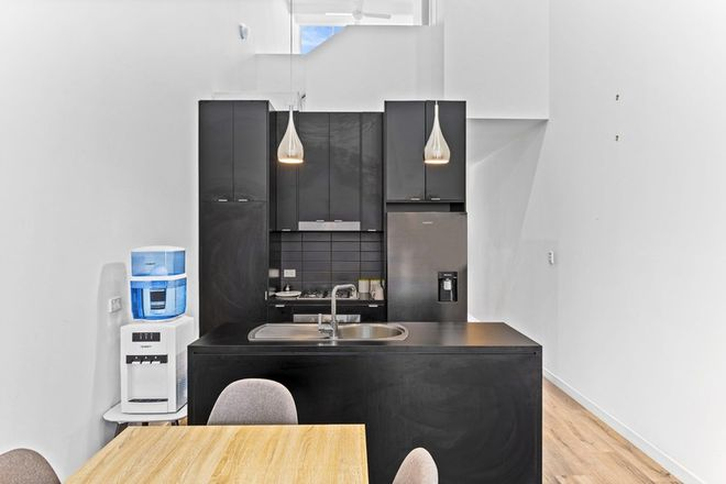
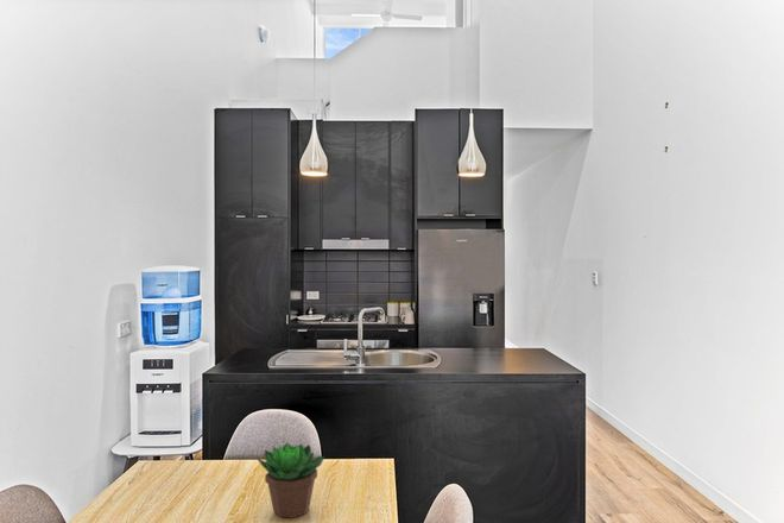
+ succulent plant (290, 477)
